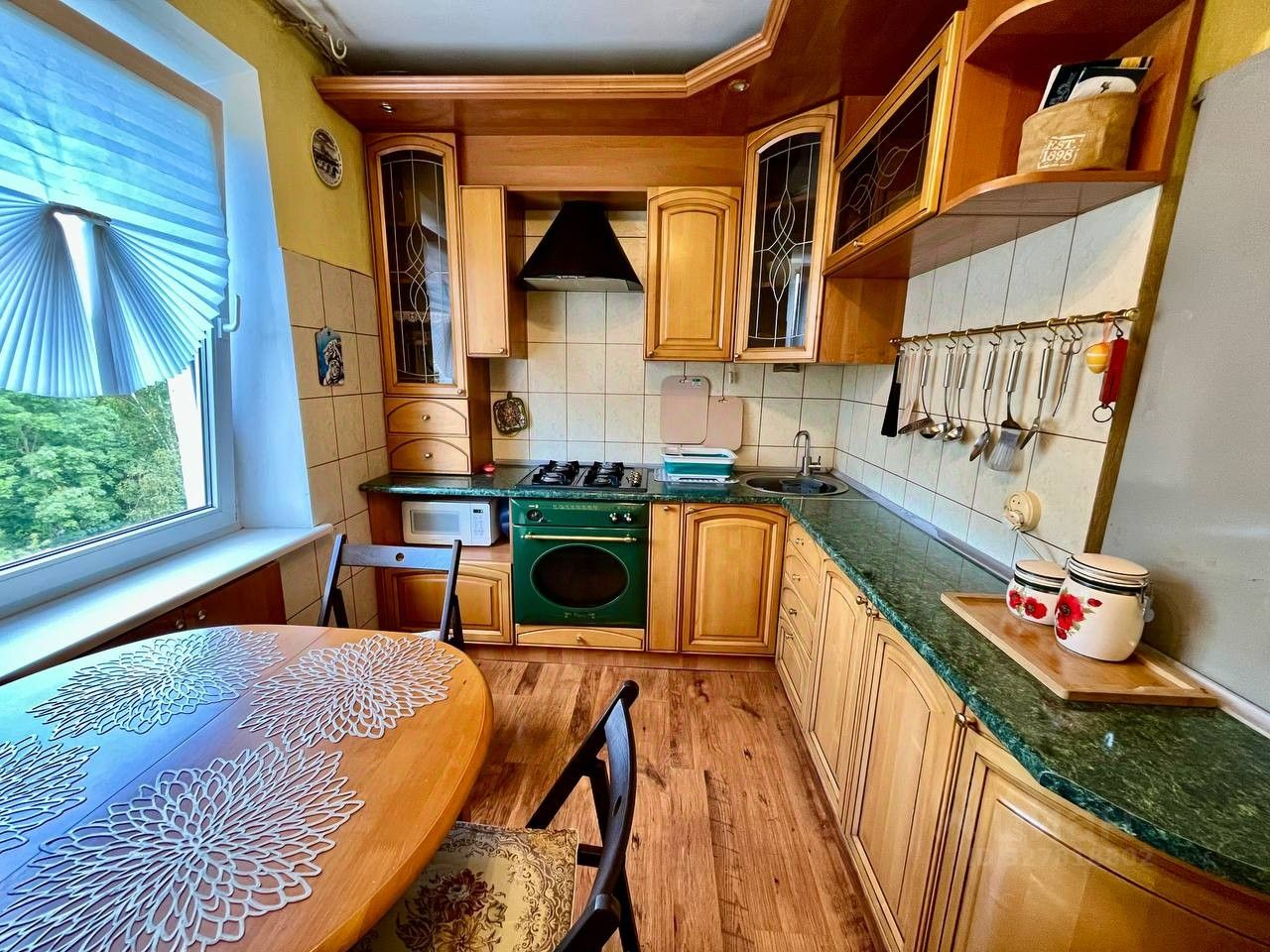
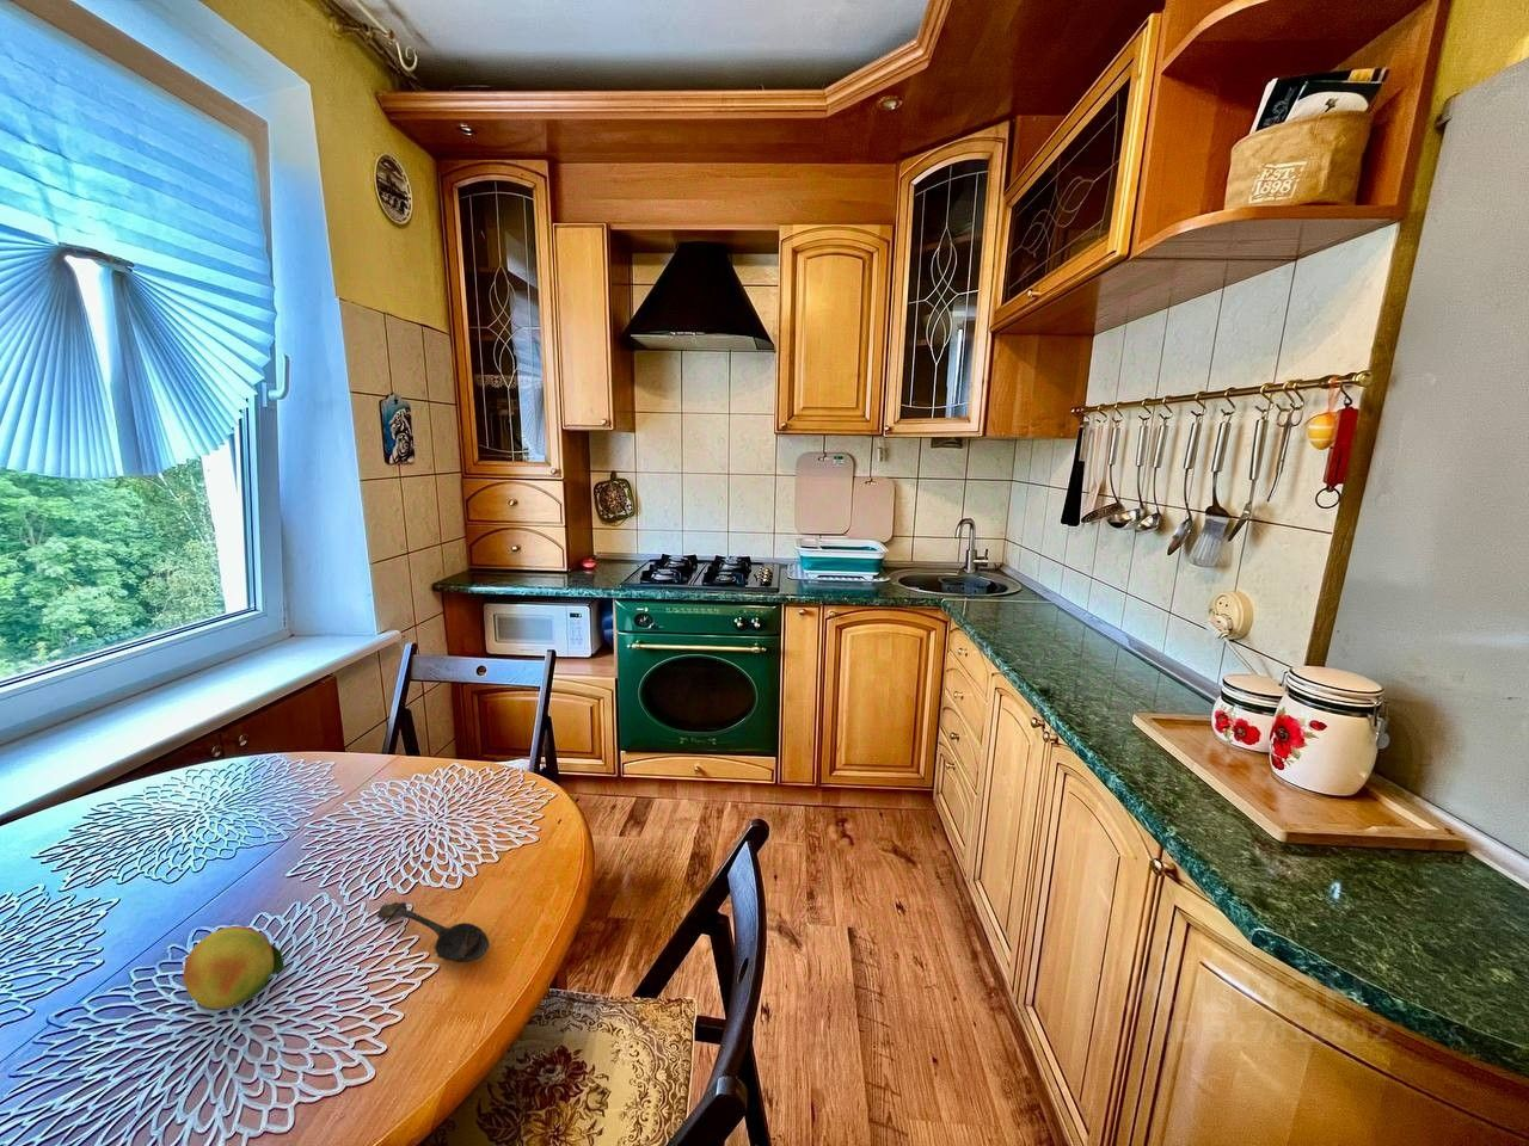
+ fruit (230, 963)
+ spoon (431, 927)
